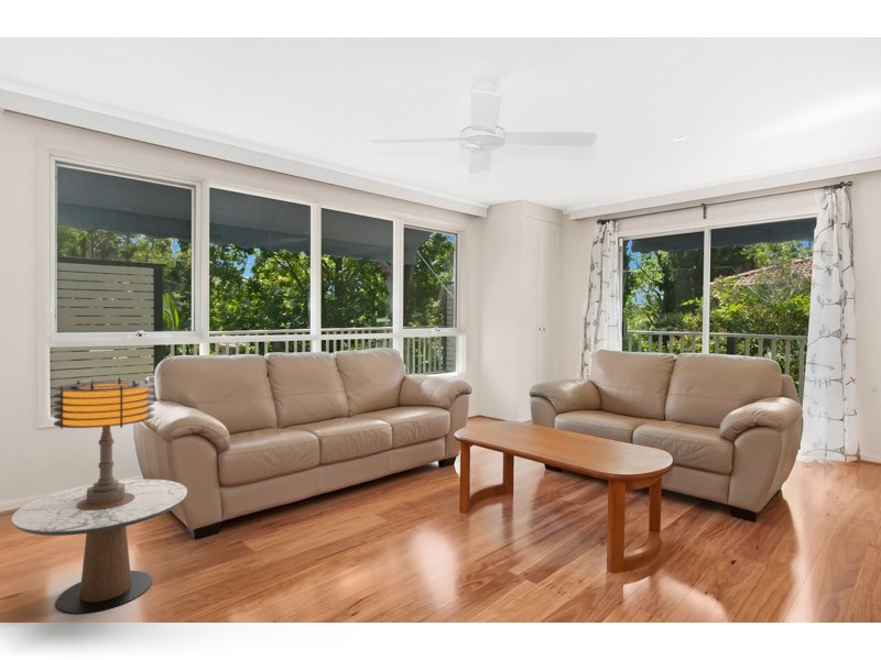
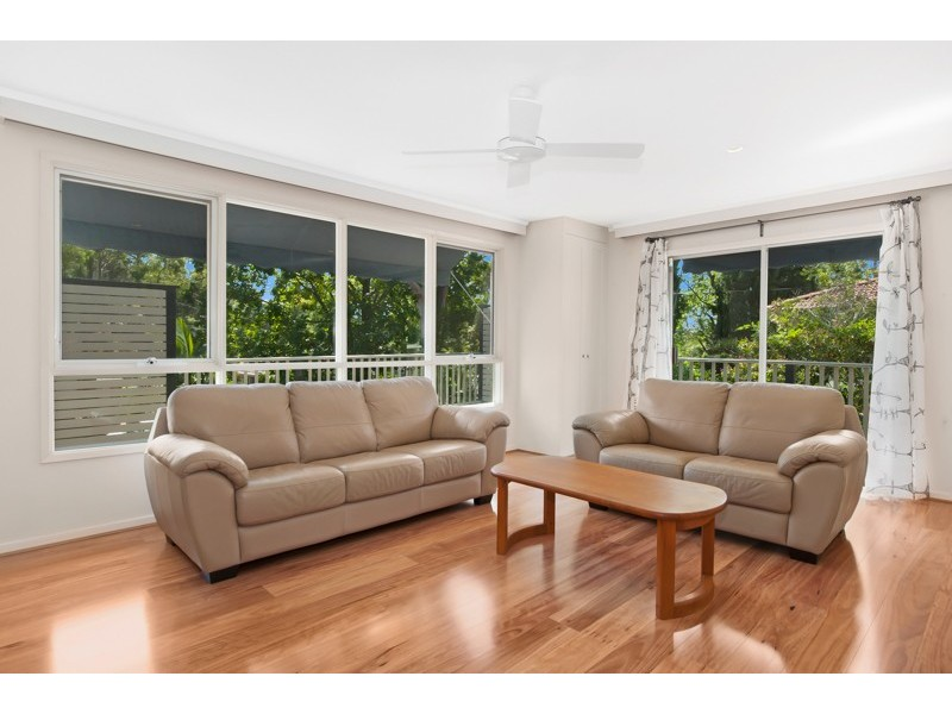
- table lamp (106, 438)
- side table (106, 546)
